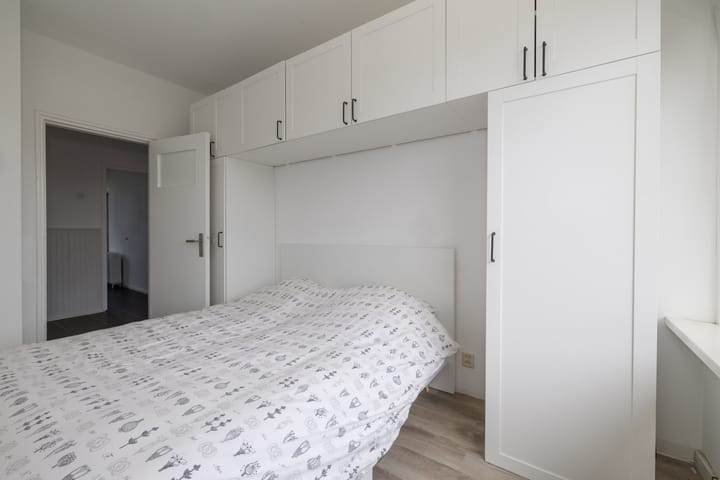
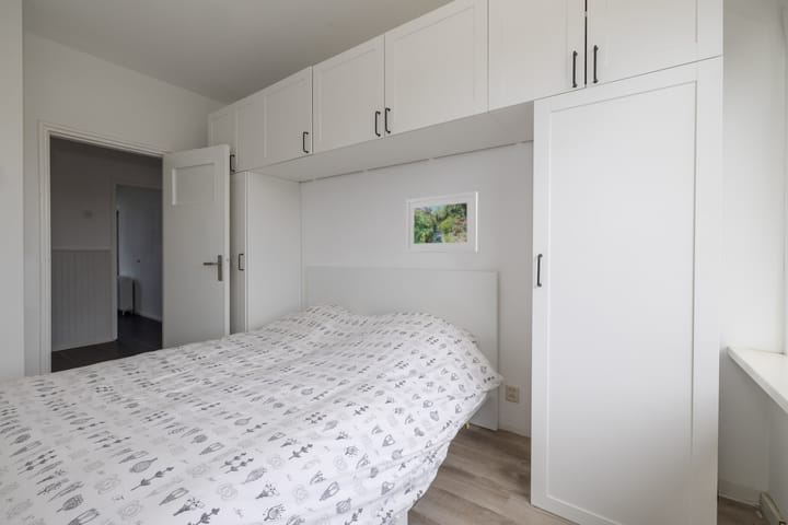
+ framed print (439, 224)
